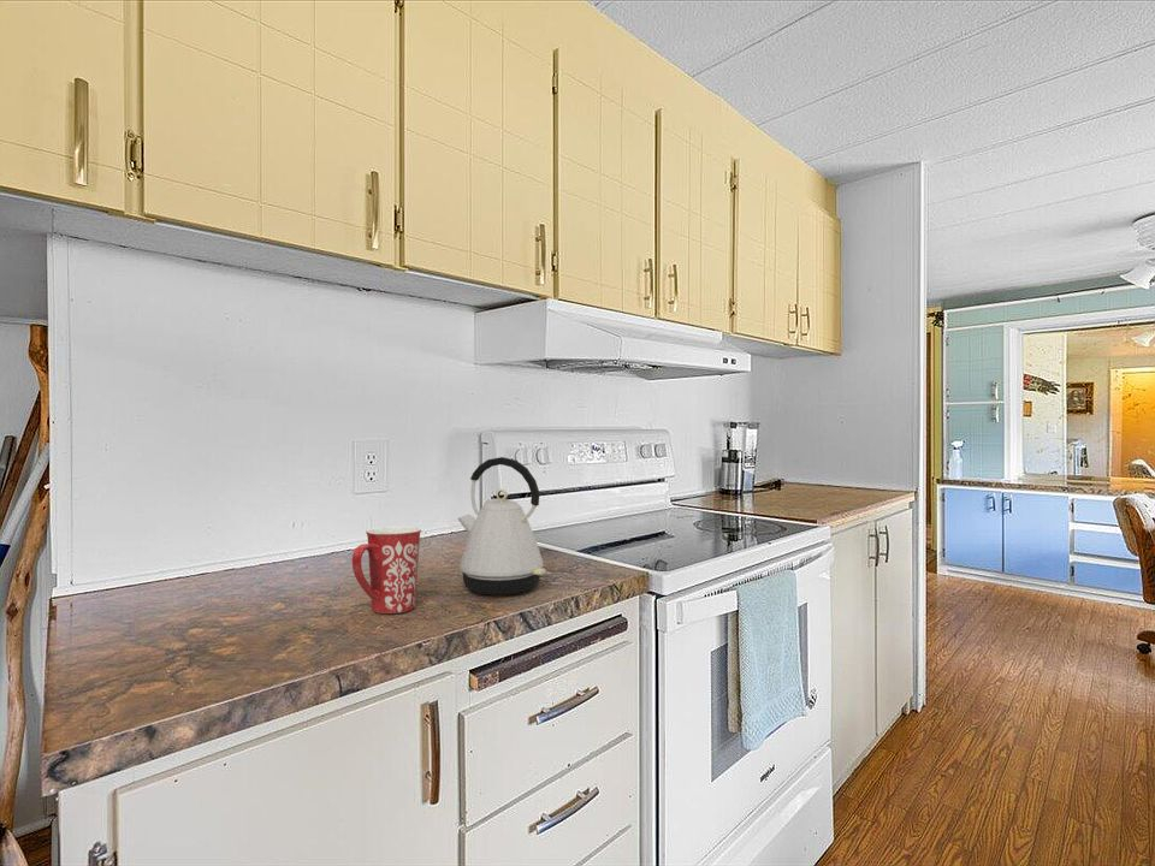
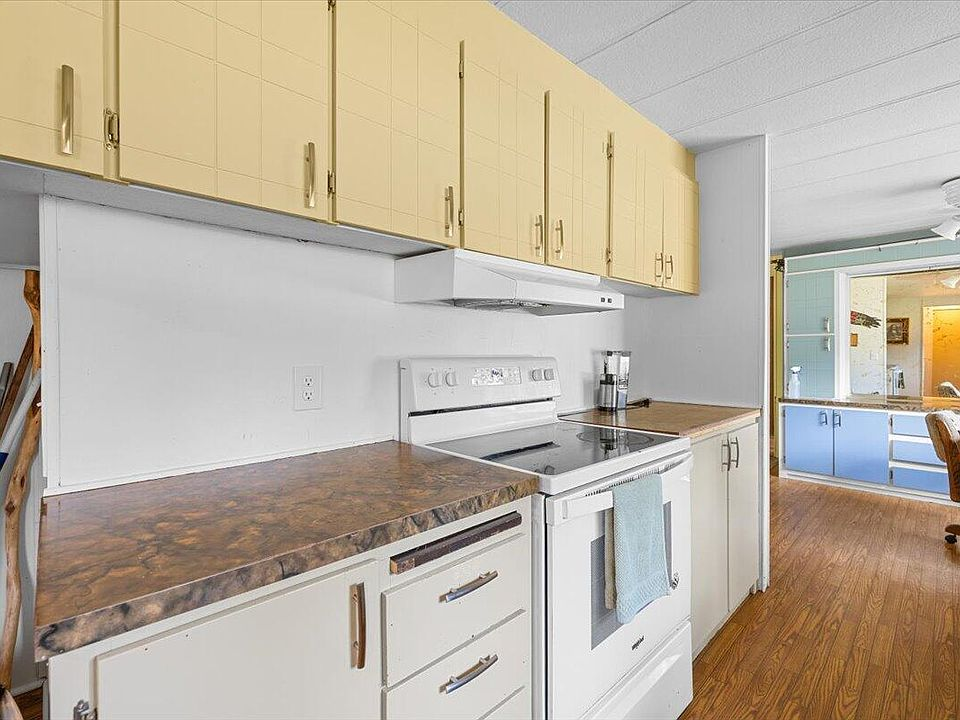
- kettle (499, 522)
- mug (385, 570)
